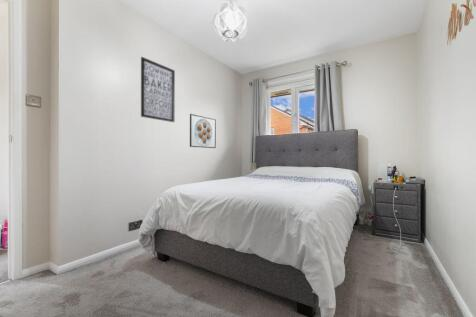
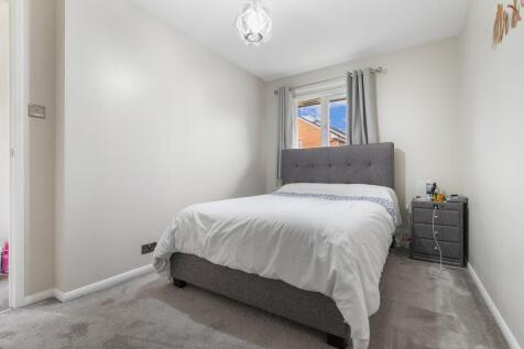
- wall art (158, 92)
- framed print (203, 132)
